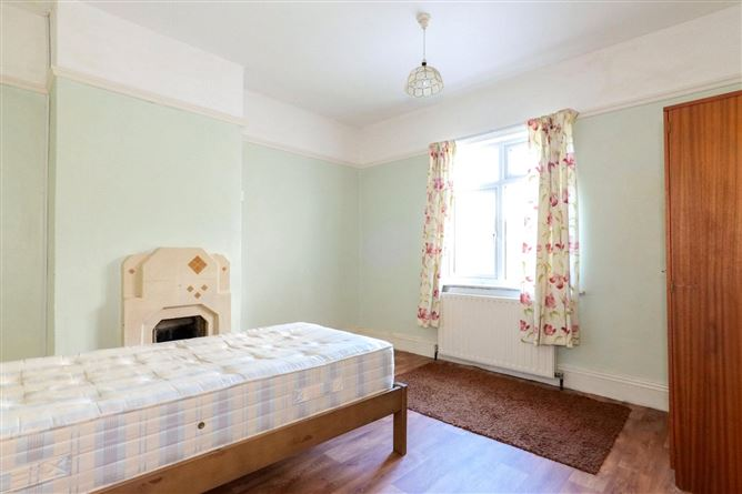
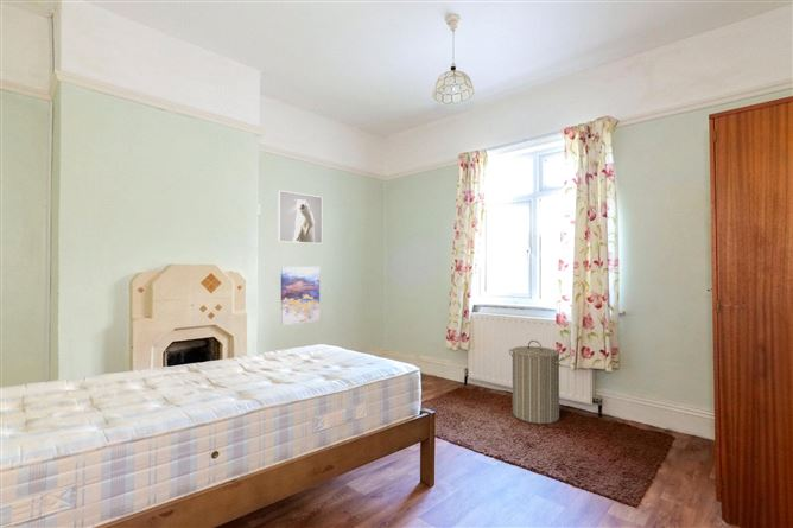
+ wall art (300, 294)
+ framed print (300, 218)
+ laundry hamper (535, 377)
